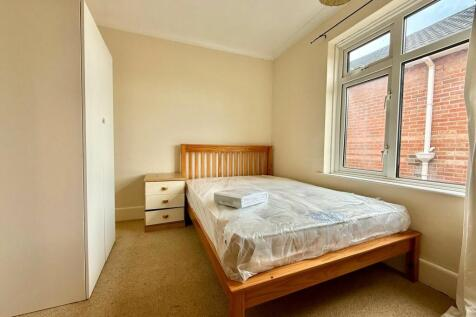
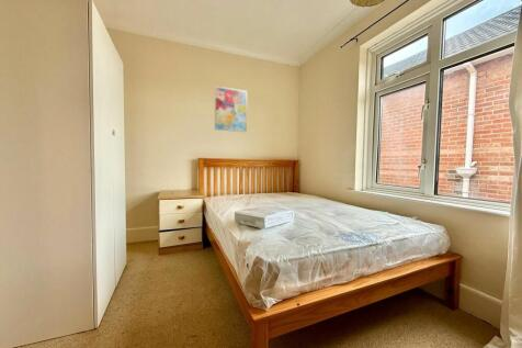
+ wall art (230, 110)
